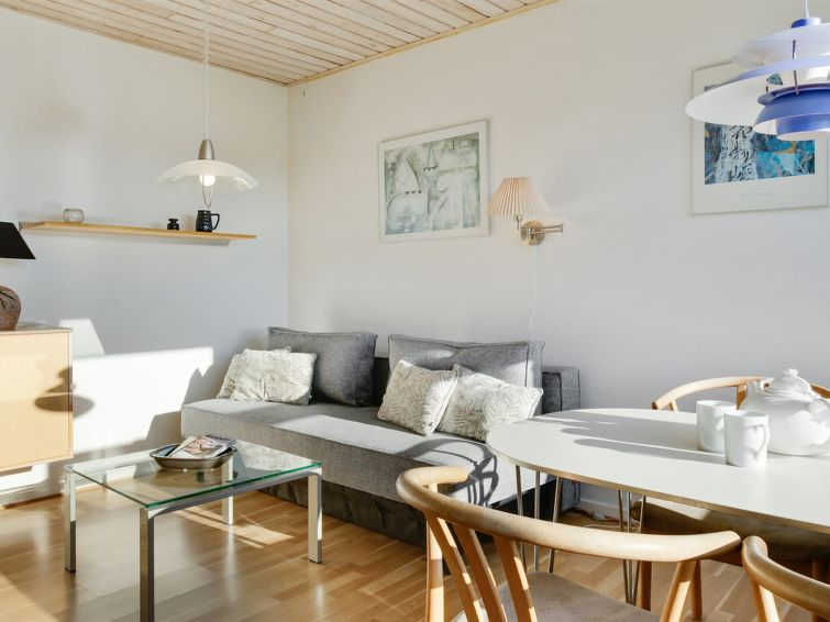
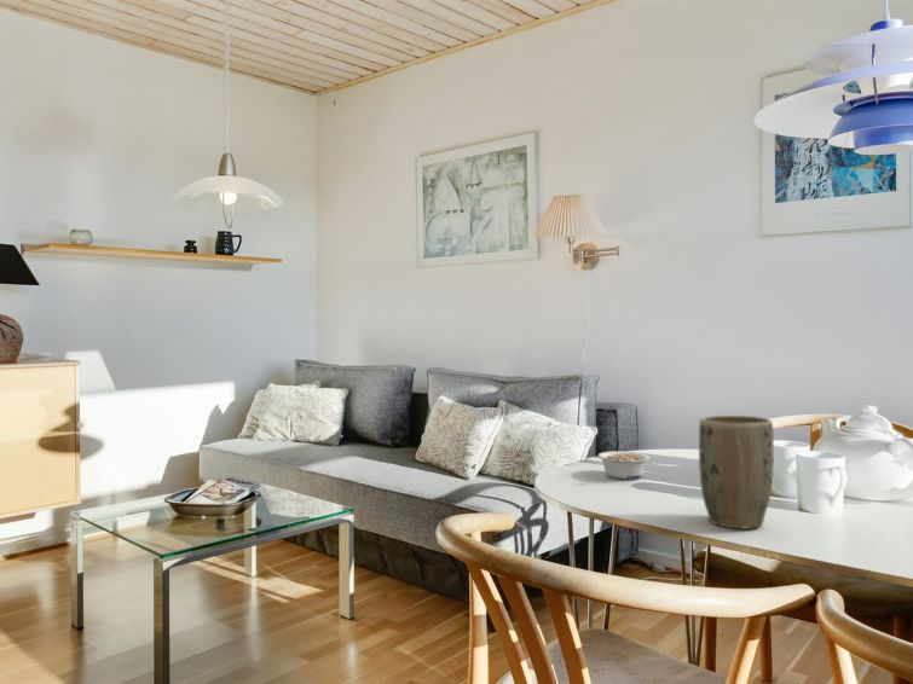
+ legume (624, 463)
+ plant pot (735, 470)
